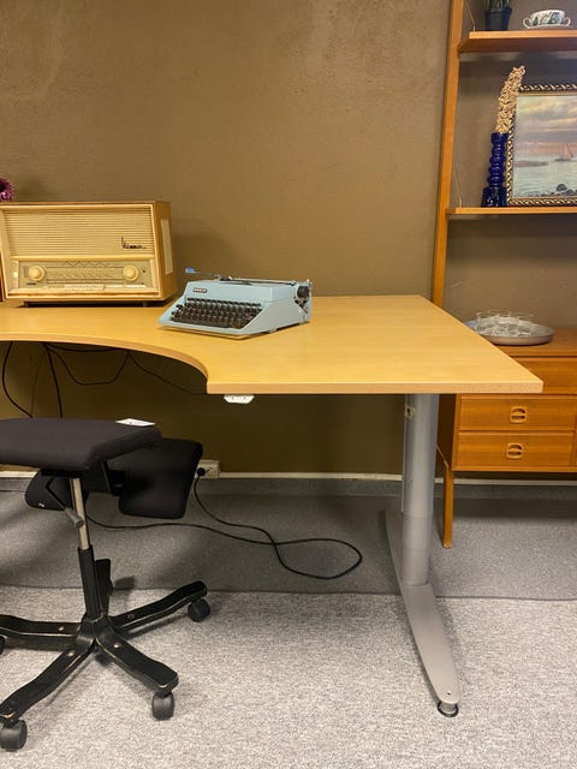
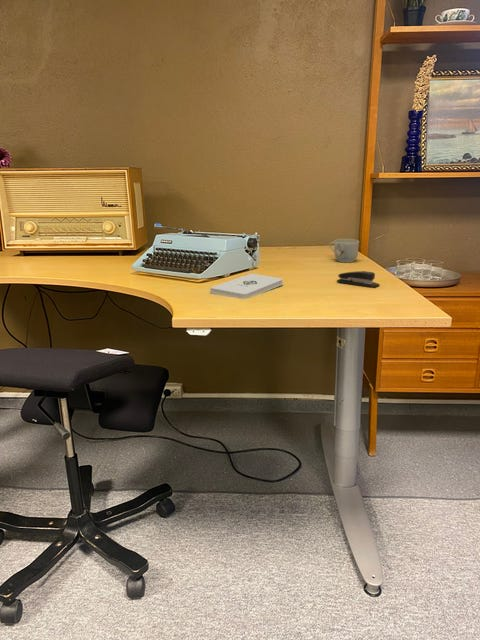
+ mug (343, 250)
+ stapler (357, 277)
+ notepad (248, 285)
